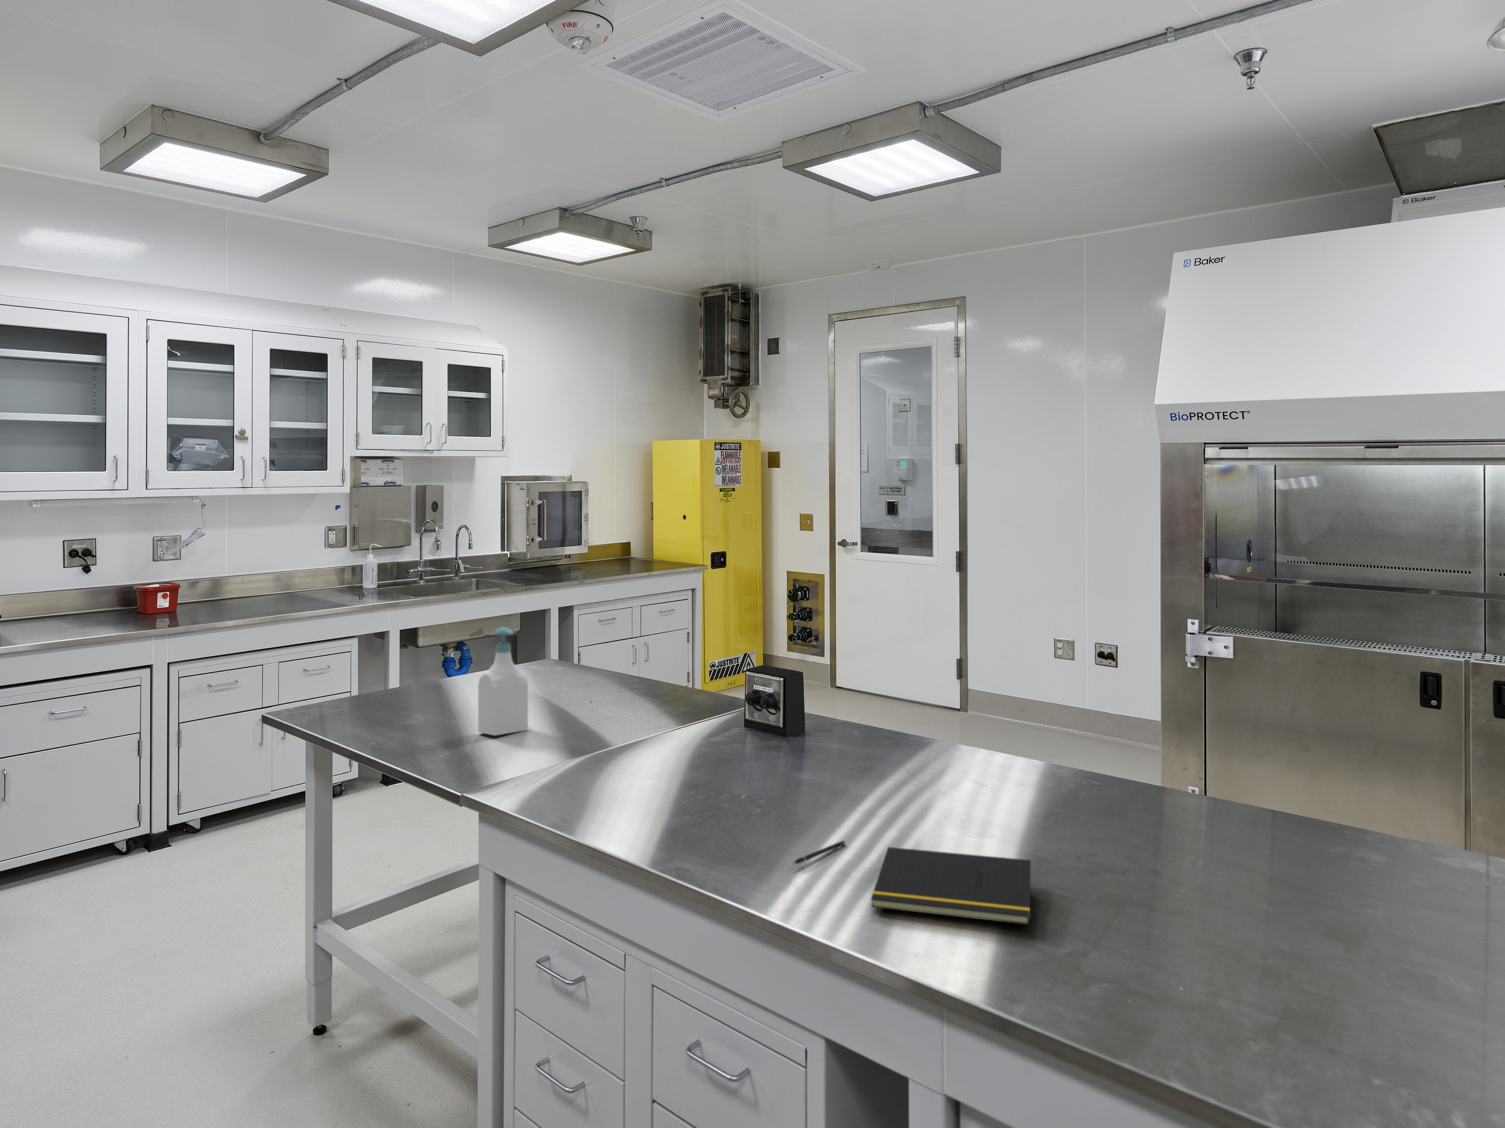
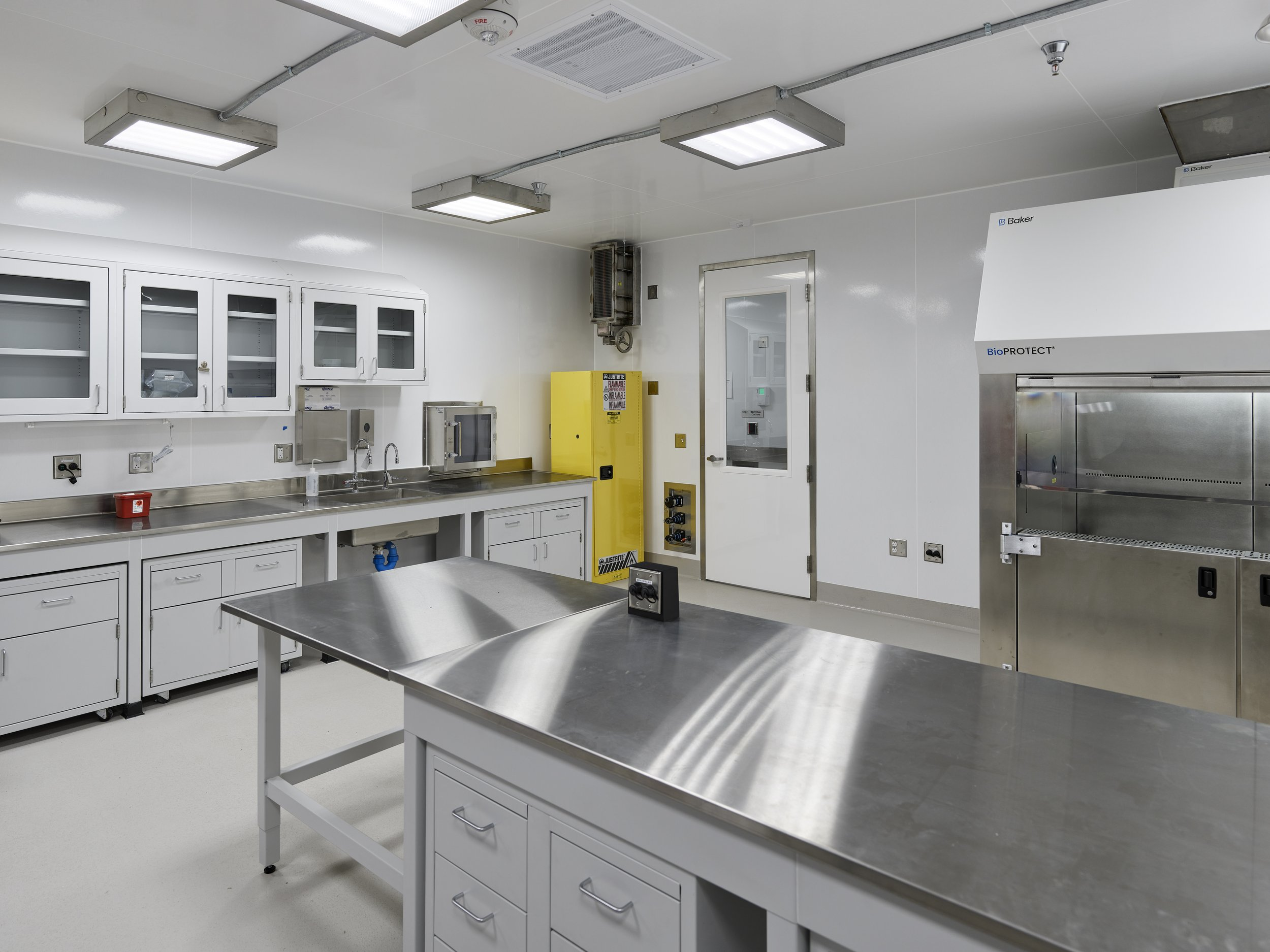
- pen (819, 852)
- notepad (953, 883)
- soap bottle (505, 679)
